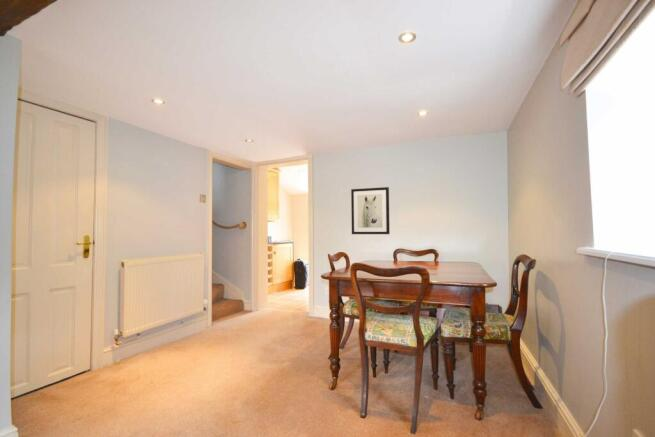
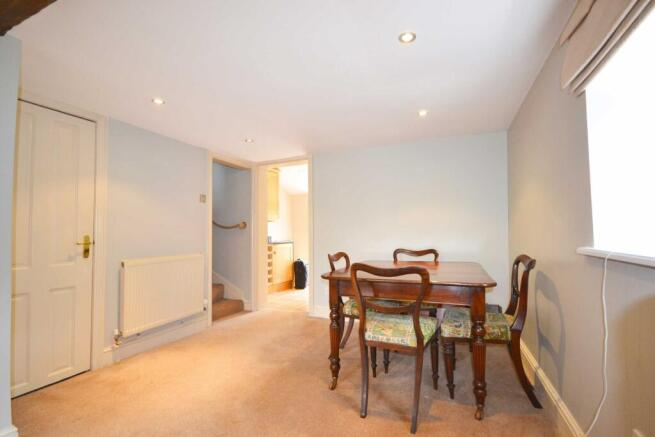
- wall art (370, 211)
